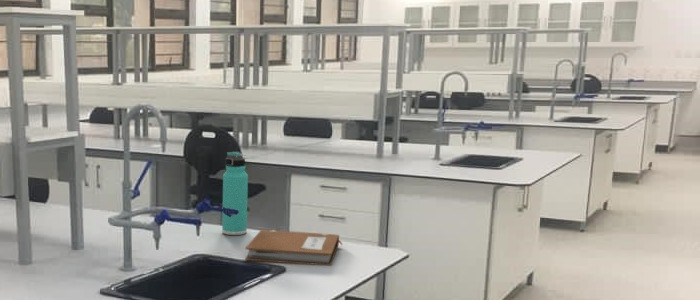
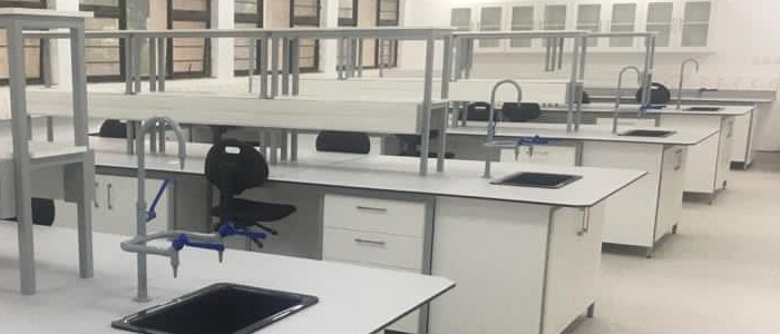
- thermos bottle (235, 192)
- notebook (296, 246)
